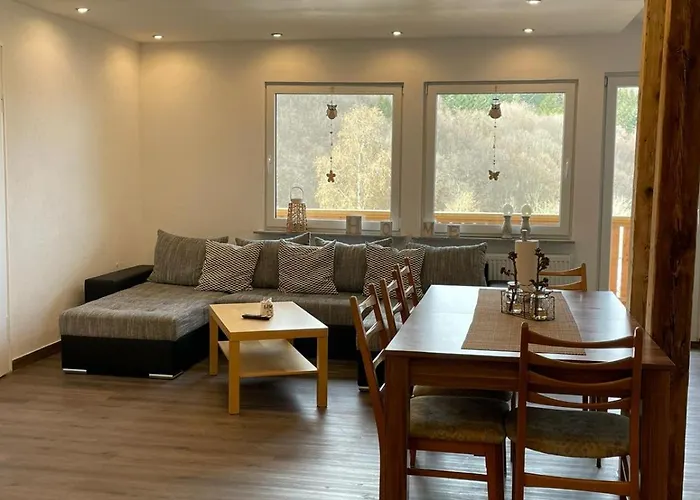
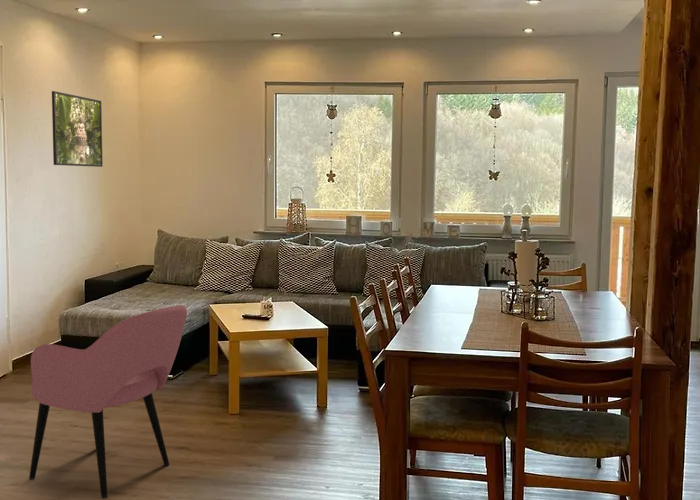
+ armchair (108, 389)
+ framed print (78, 131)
